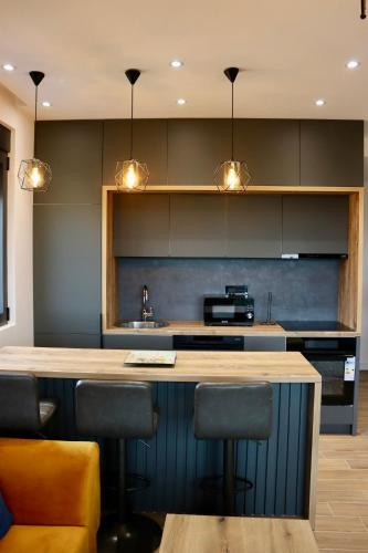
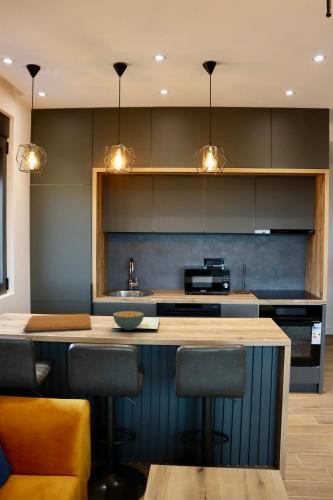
+ chopping board (59, 321)
+ cereal bowl (128, 321)
